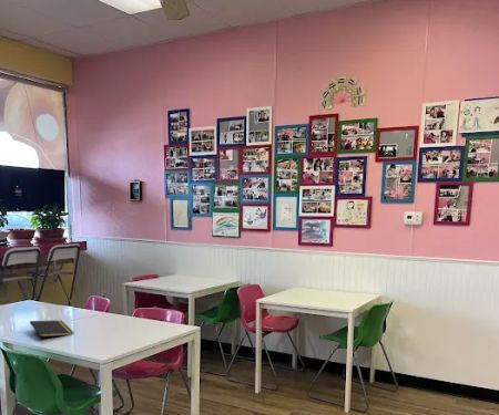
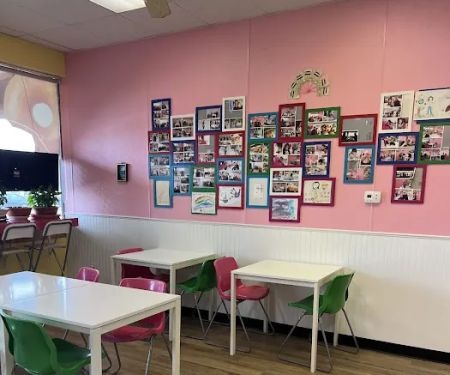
- notepad (51, 328)
